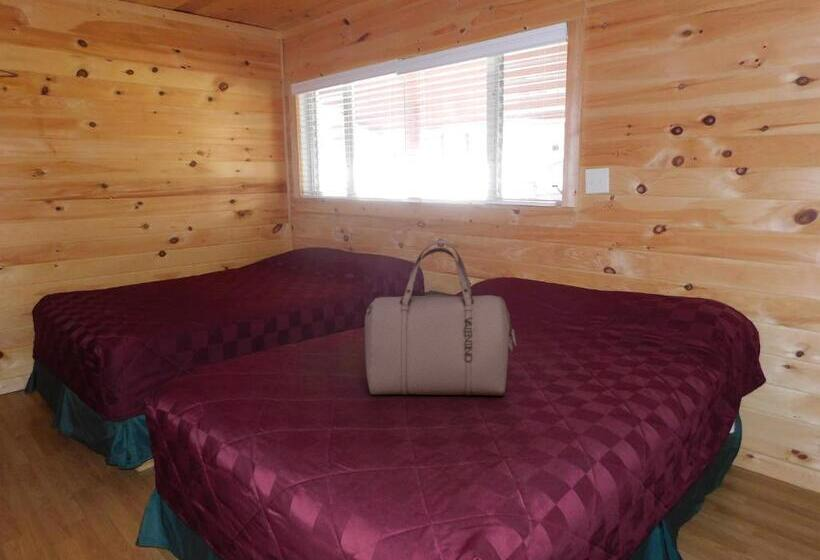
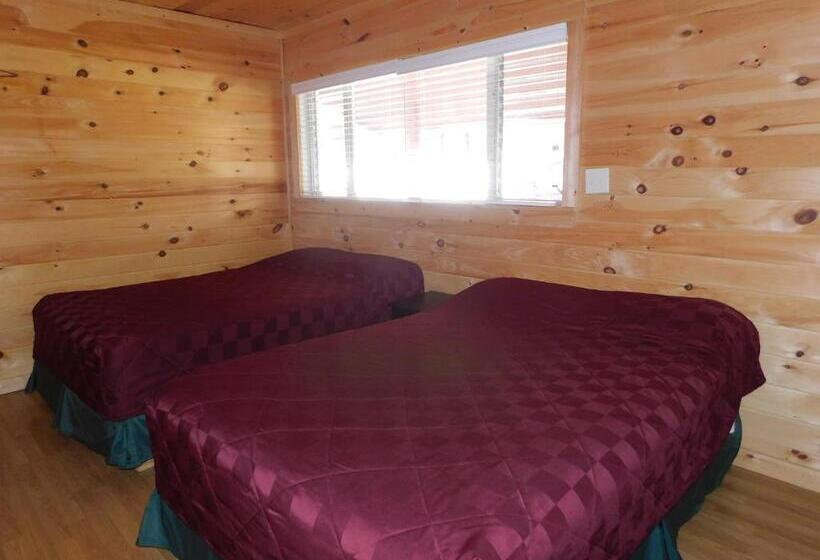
- duffel bag (440, 314)
